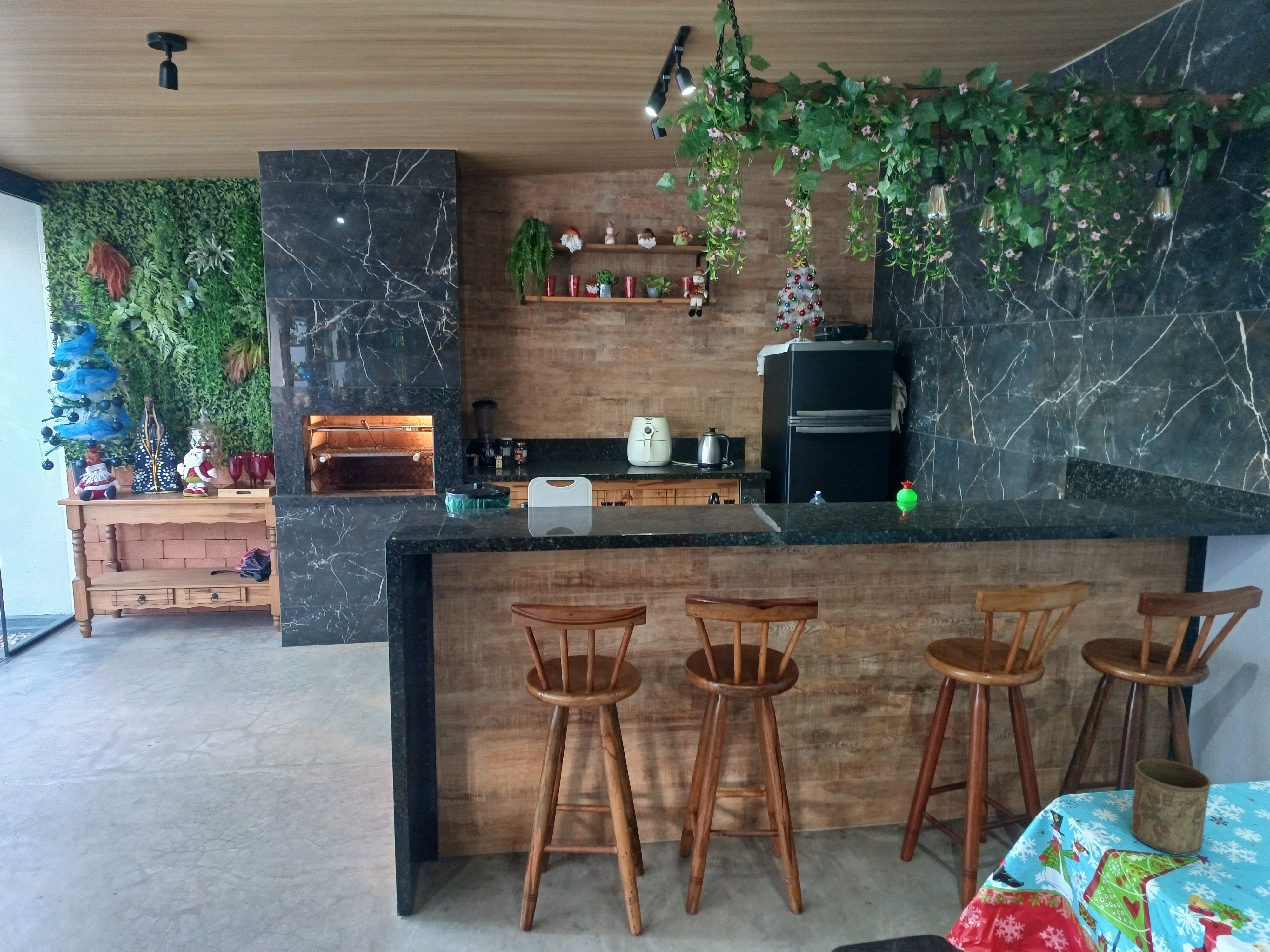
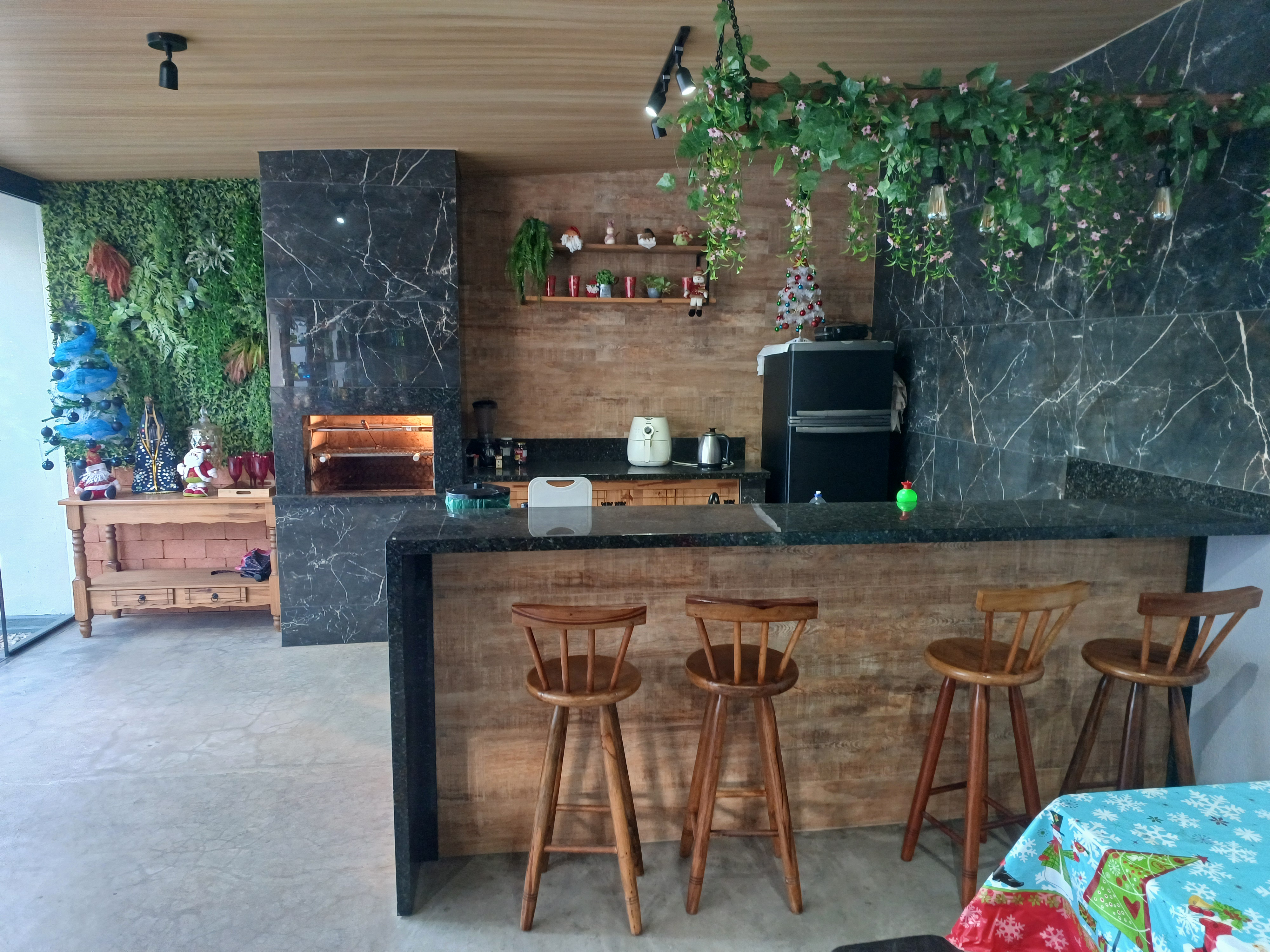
- cup (1169, 806)
